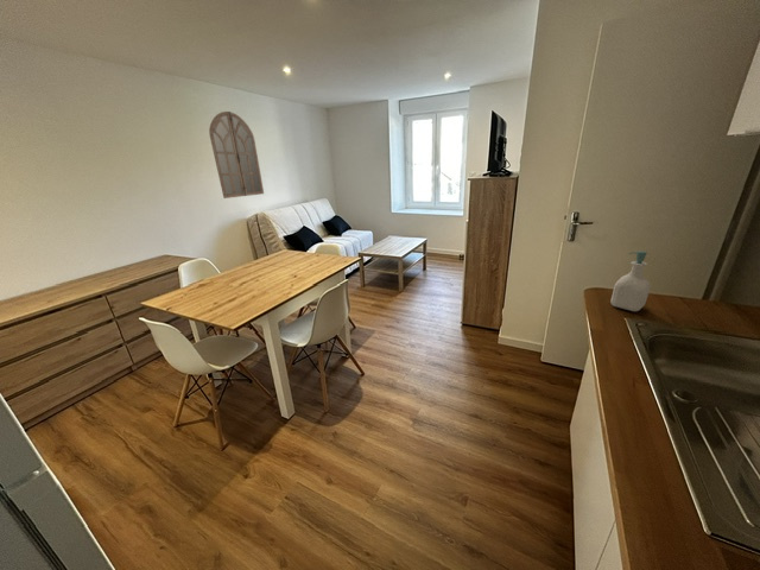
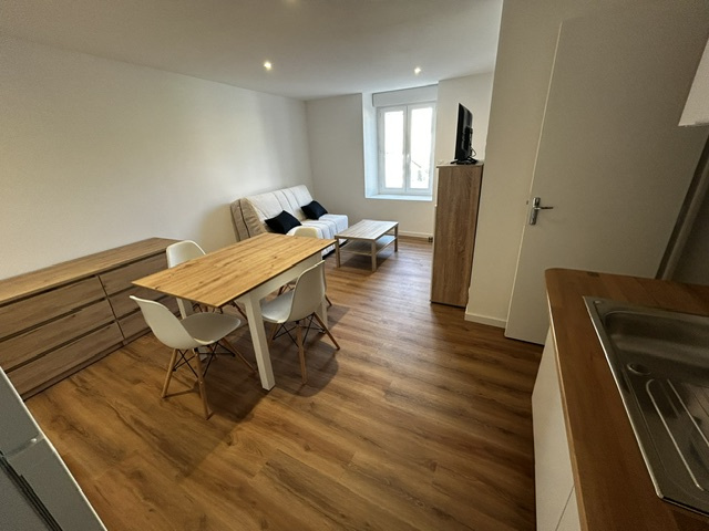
- home mirror (238, 156)
- soap bottle (634, 279)
